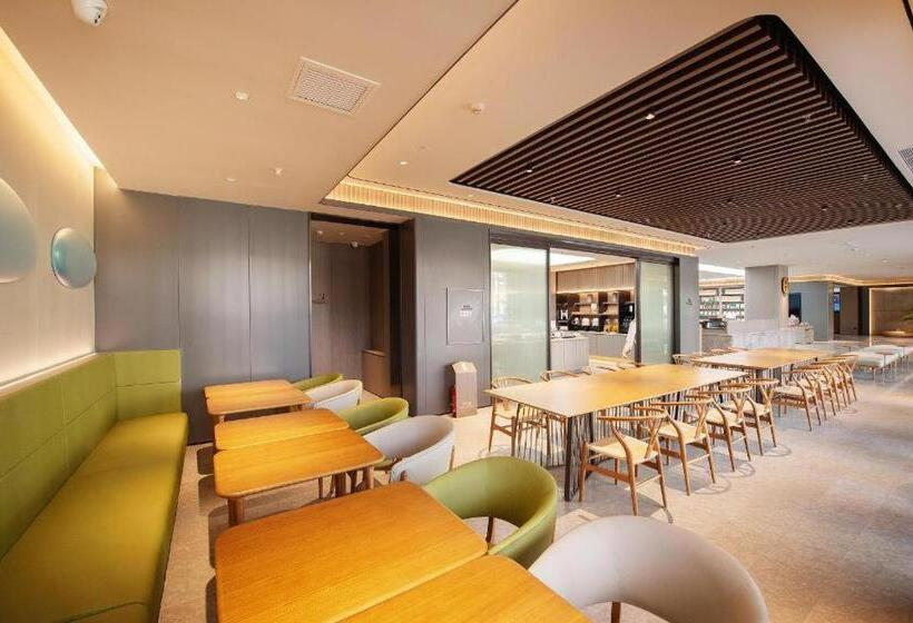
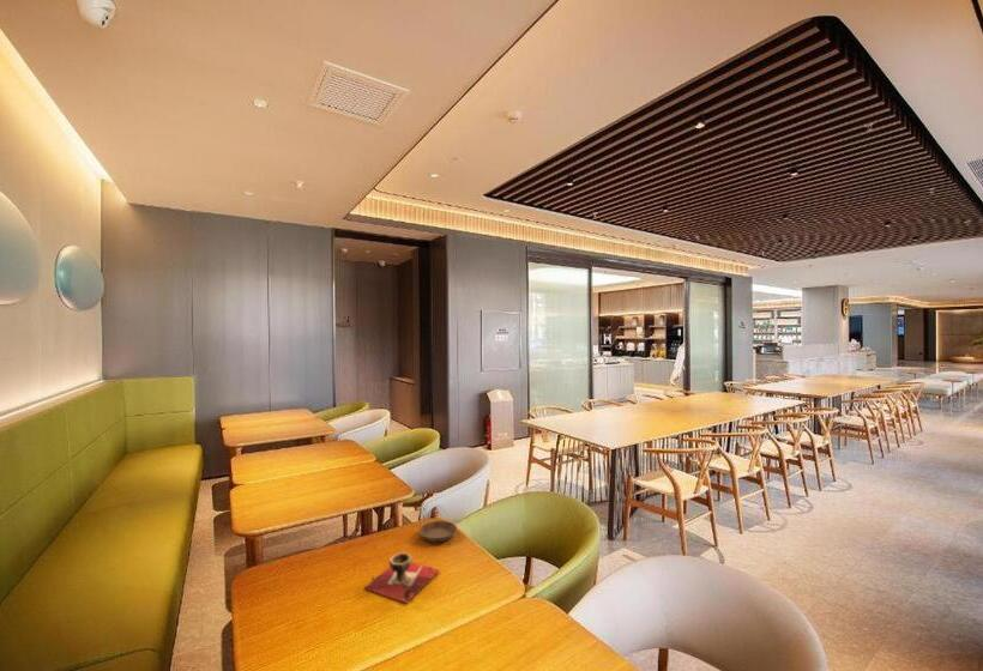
+ decorative bowl (403, 568)
+ saucer (438, 532)
